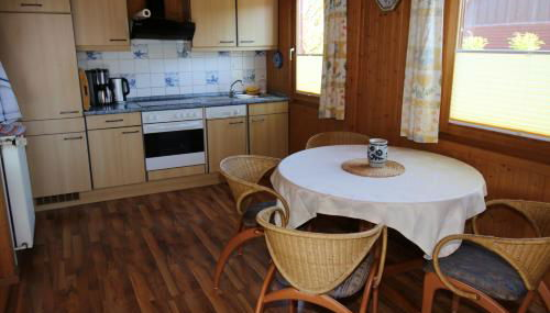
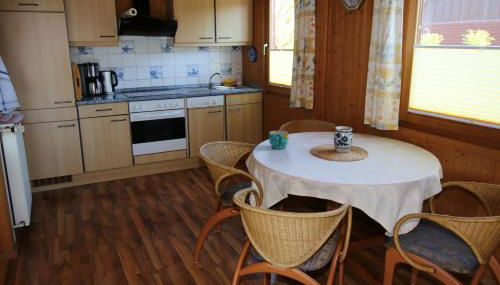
+ cup (277, 139)
